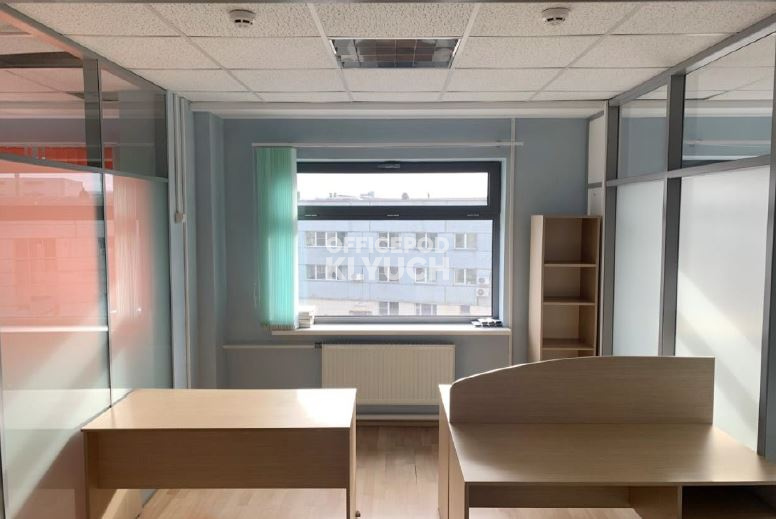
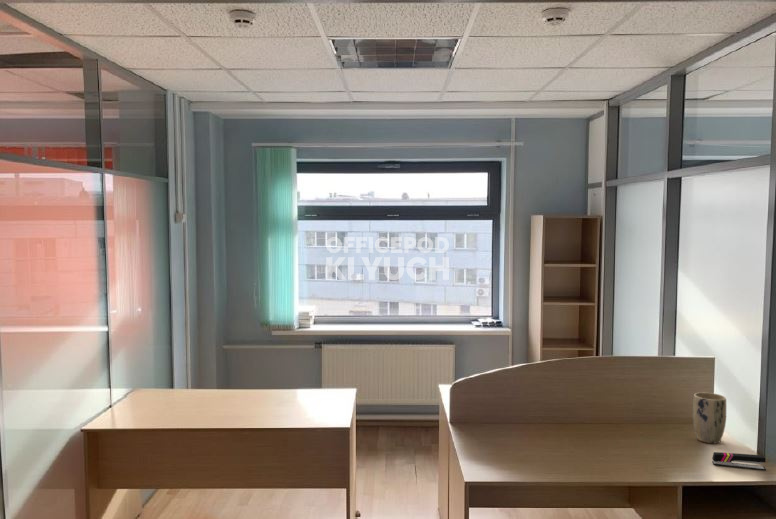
+ plant pot (709, 418)
+ stapler (738, 460)
